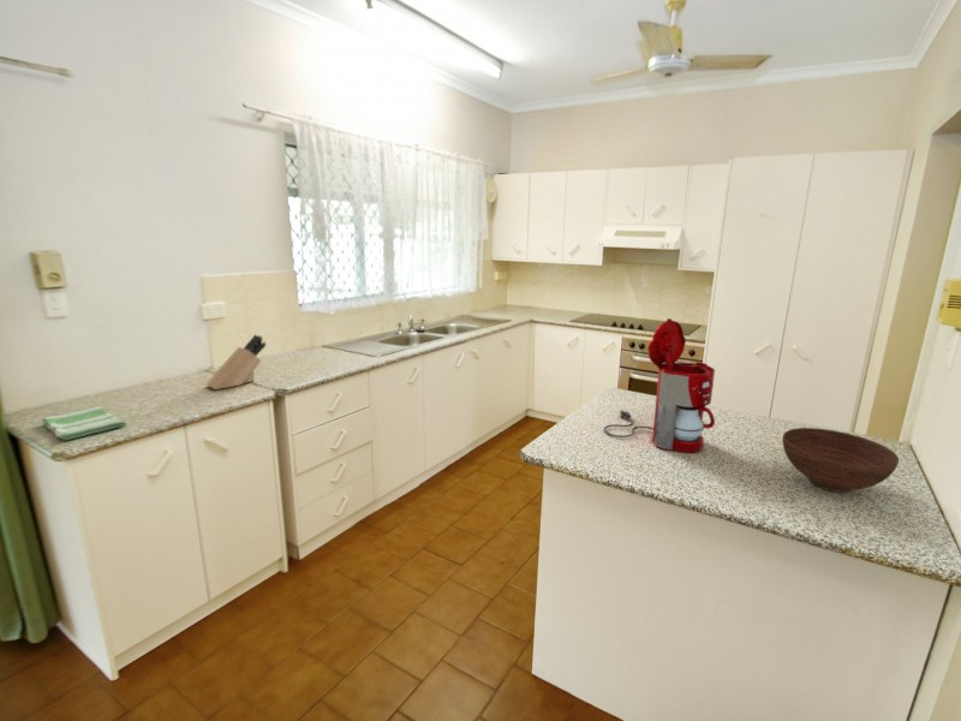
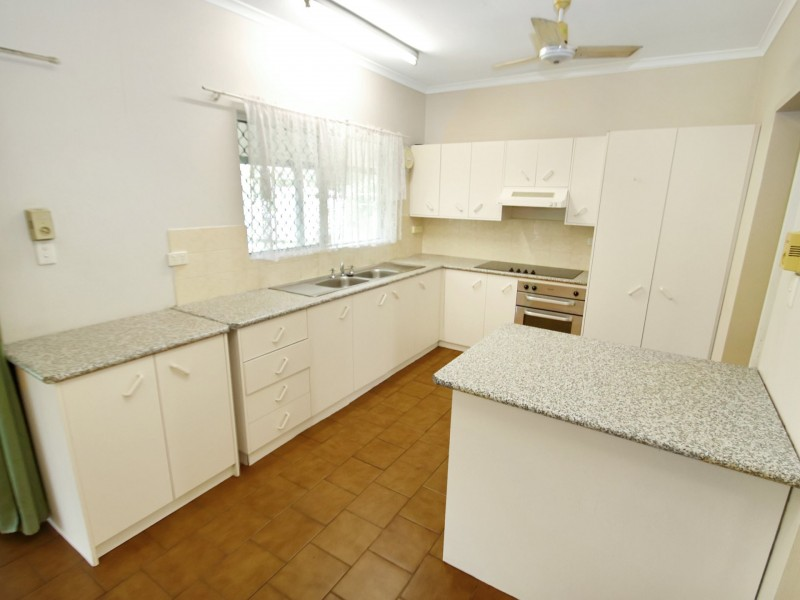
- coffee maker (658, 377)
- knife block (237, 359)
- dish towel (82, 422)
- bowl (834, 465)
